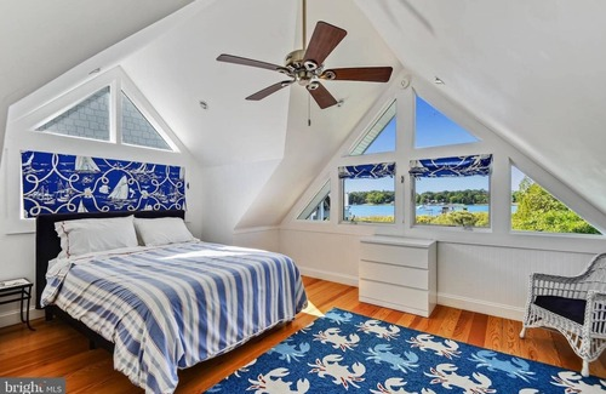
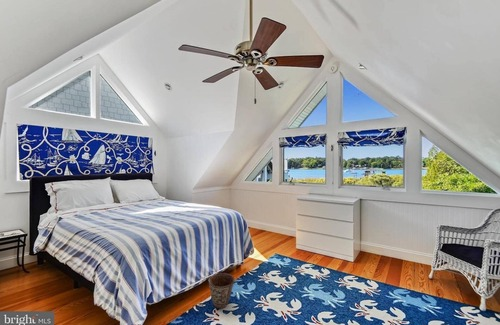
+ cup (221, 291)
